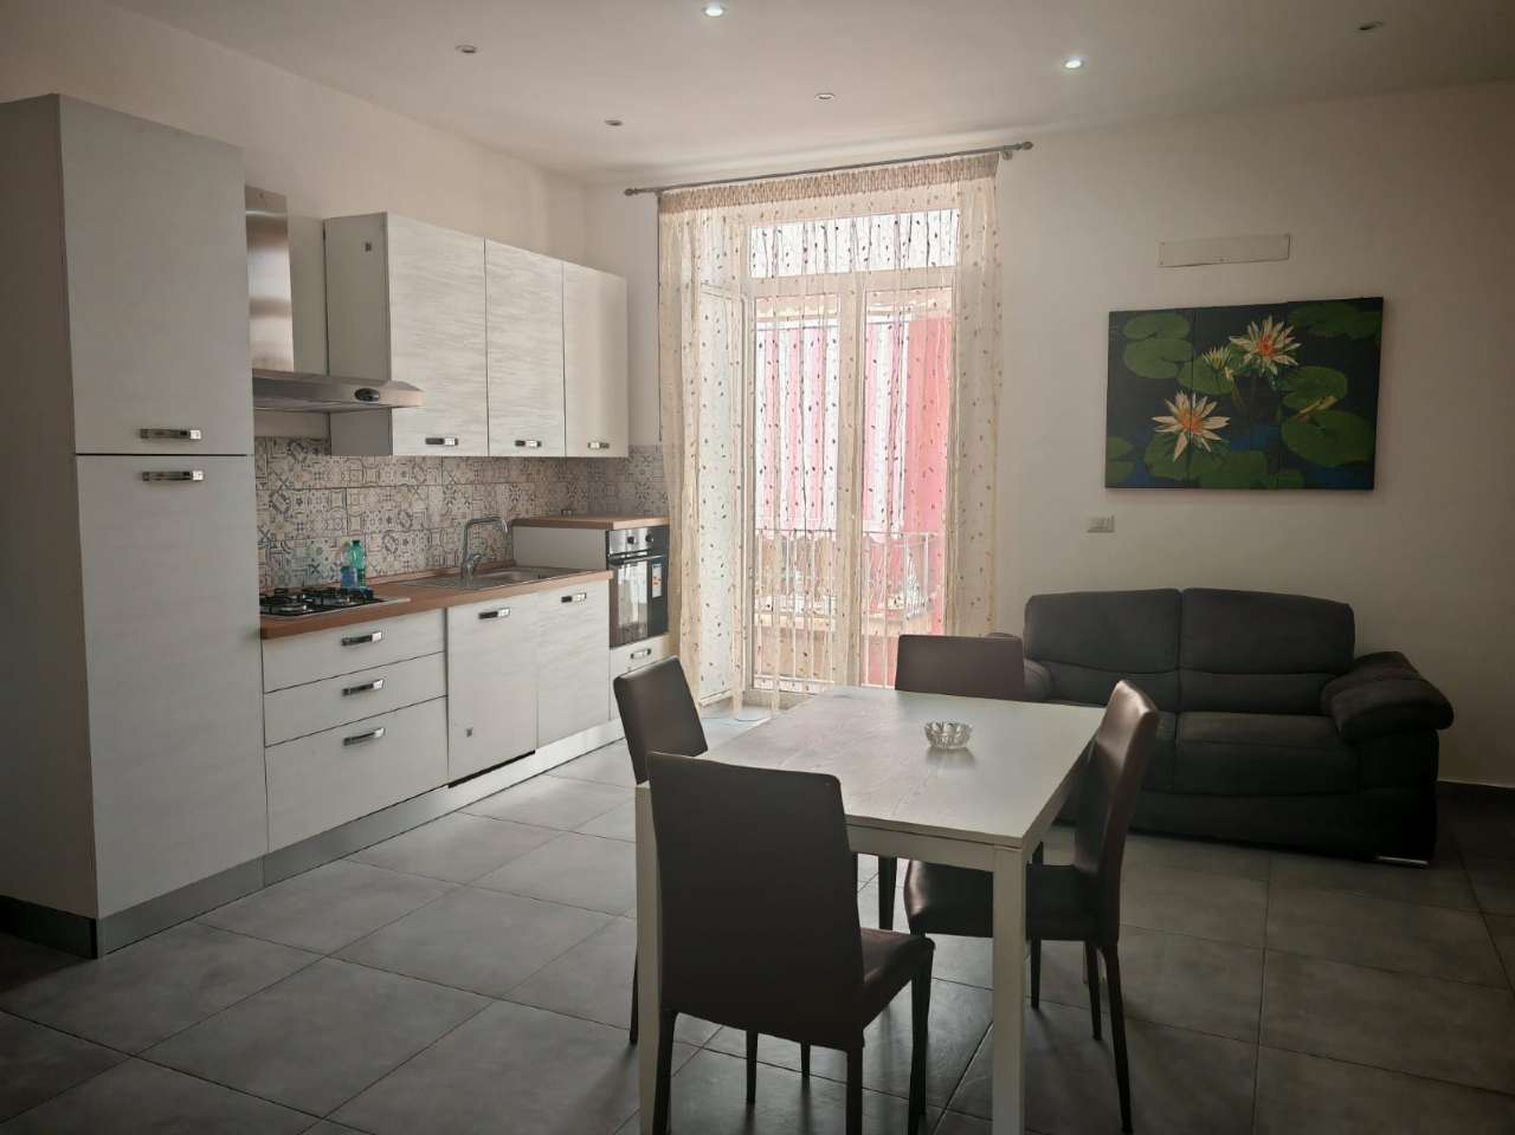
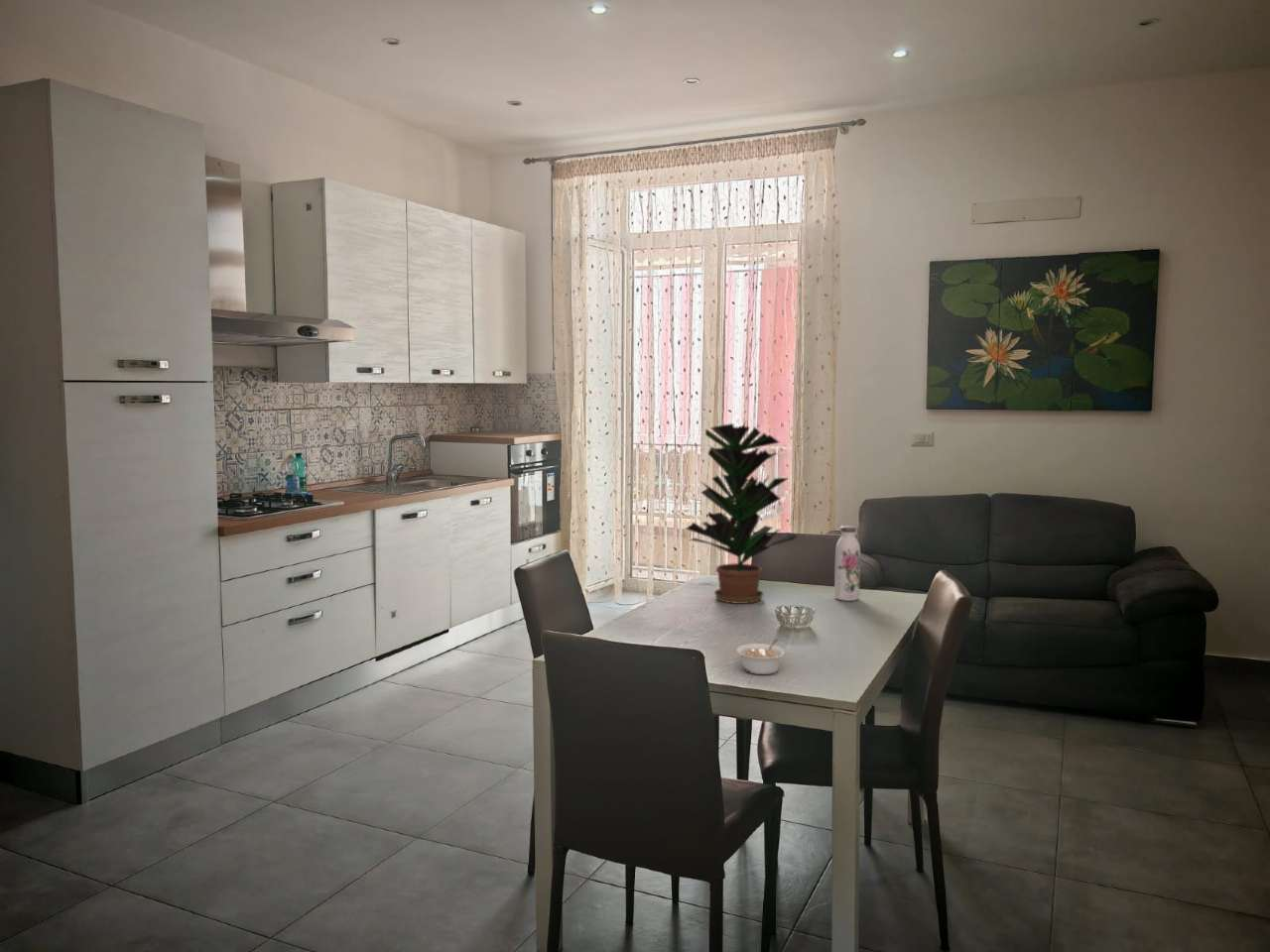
+ water bottle (847, 562)
+ potted plant (735, 511)
+ legume (760, 657)
